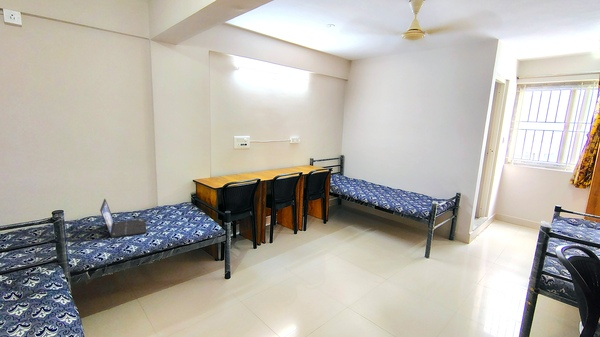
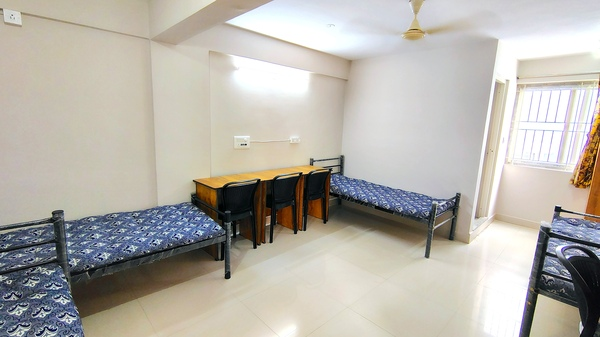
- laptop (124, 221)
